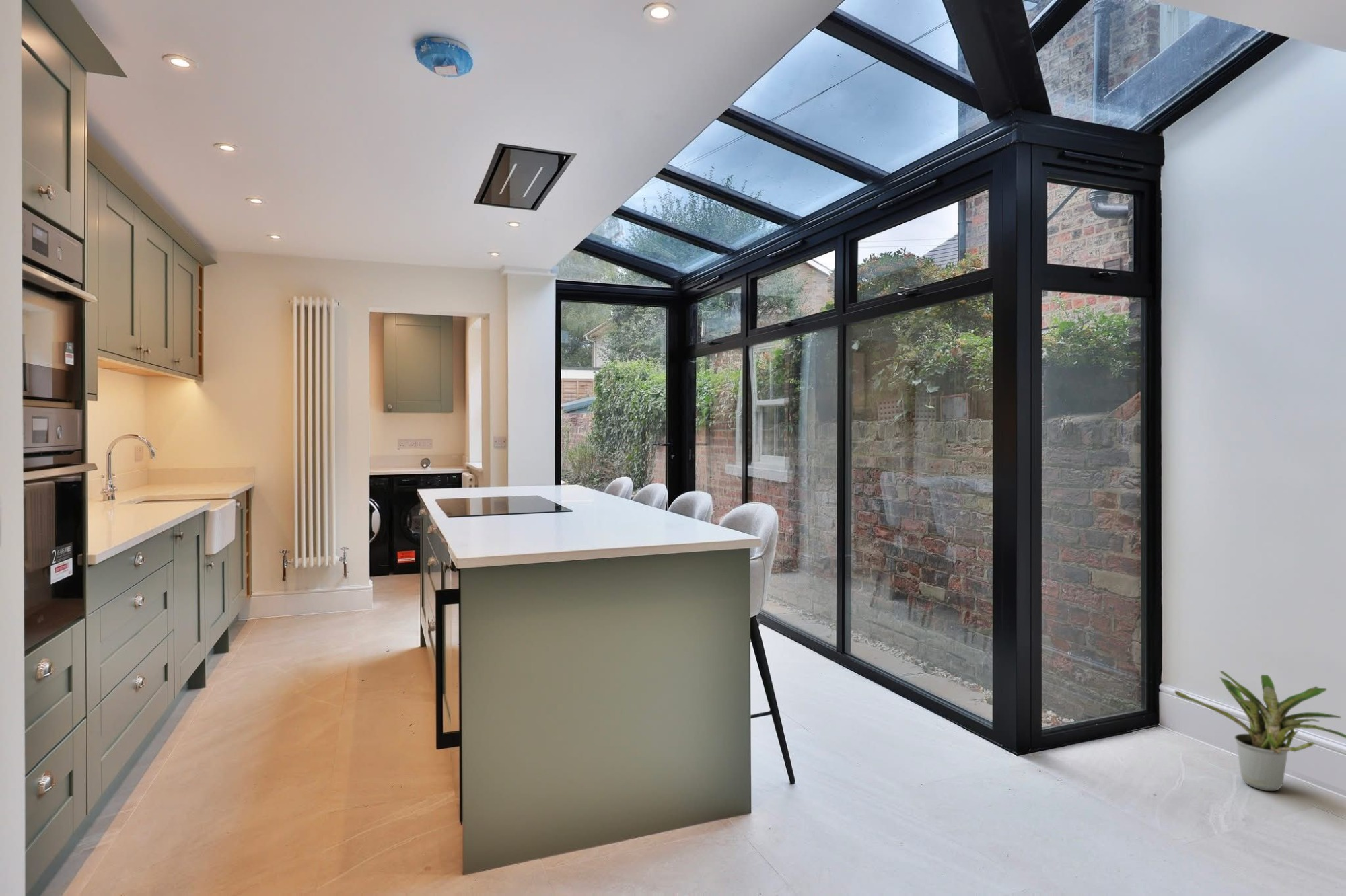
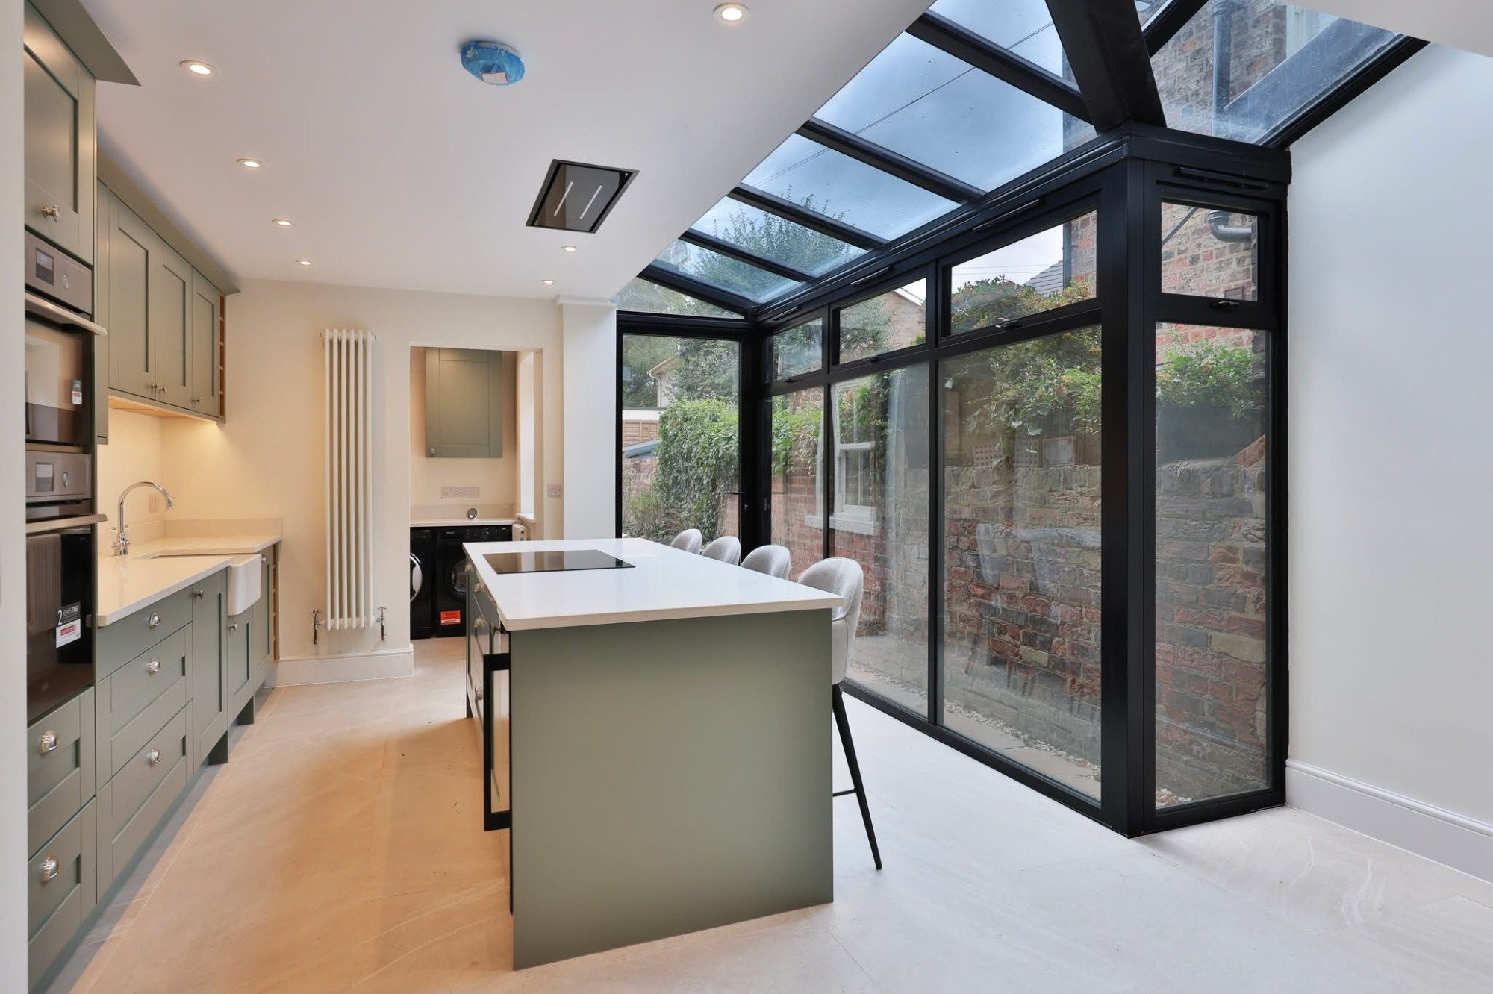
- potted plant (1267, 731)
